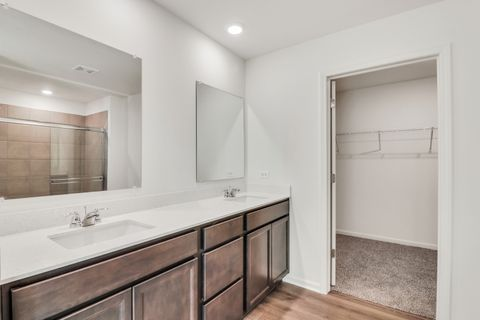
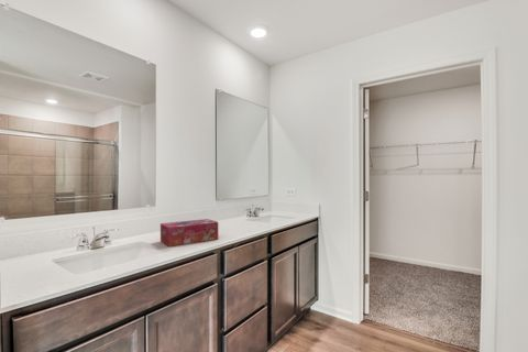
+ tissue box (189, 231)
